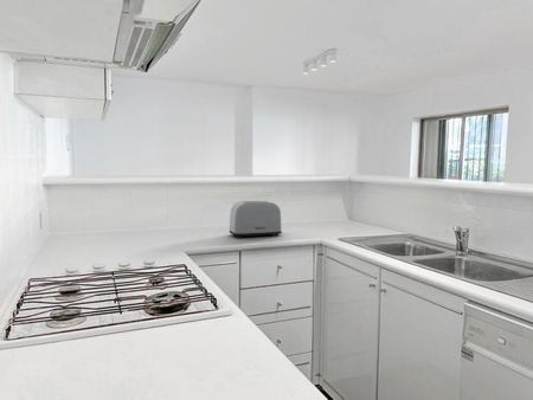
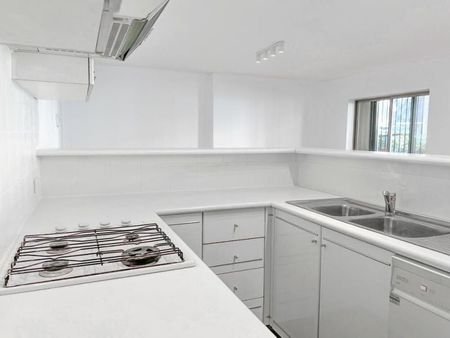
- toaster (256, 218)
